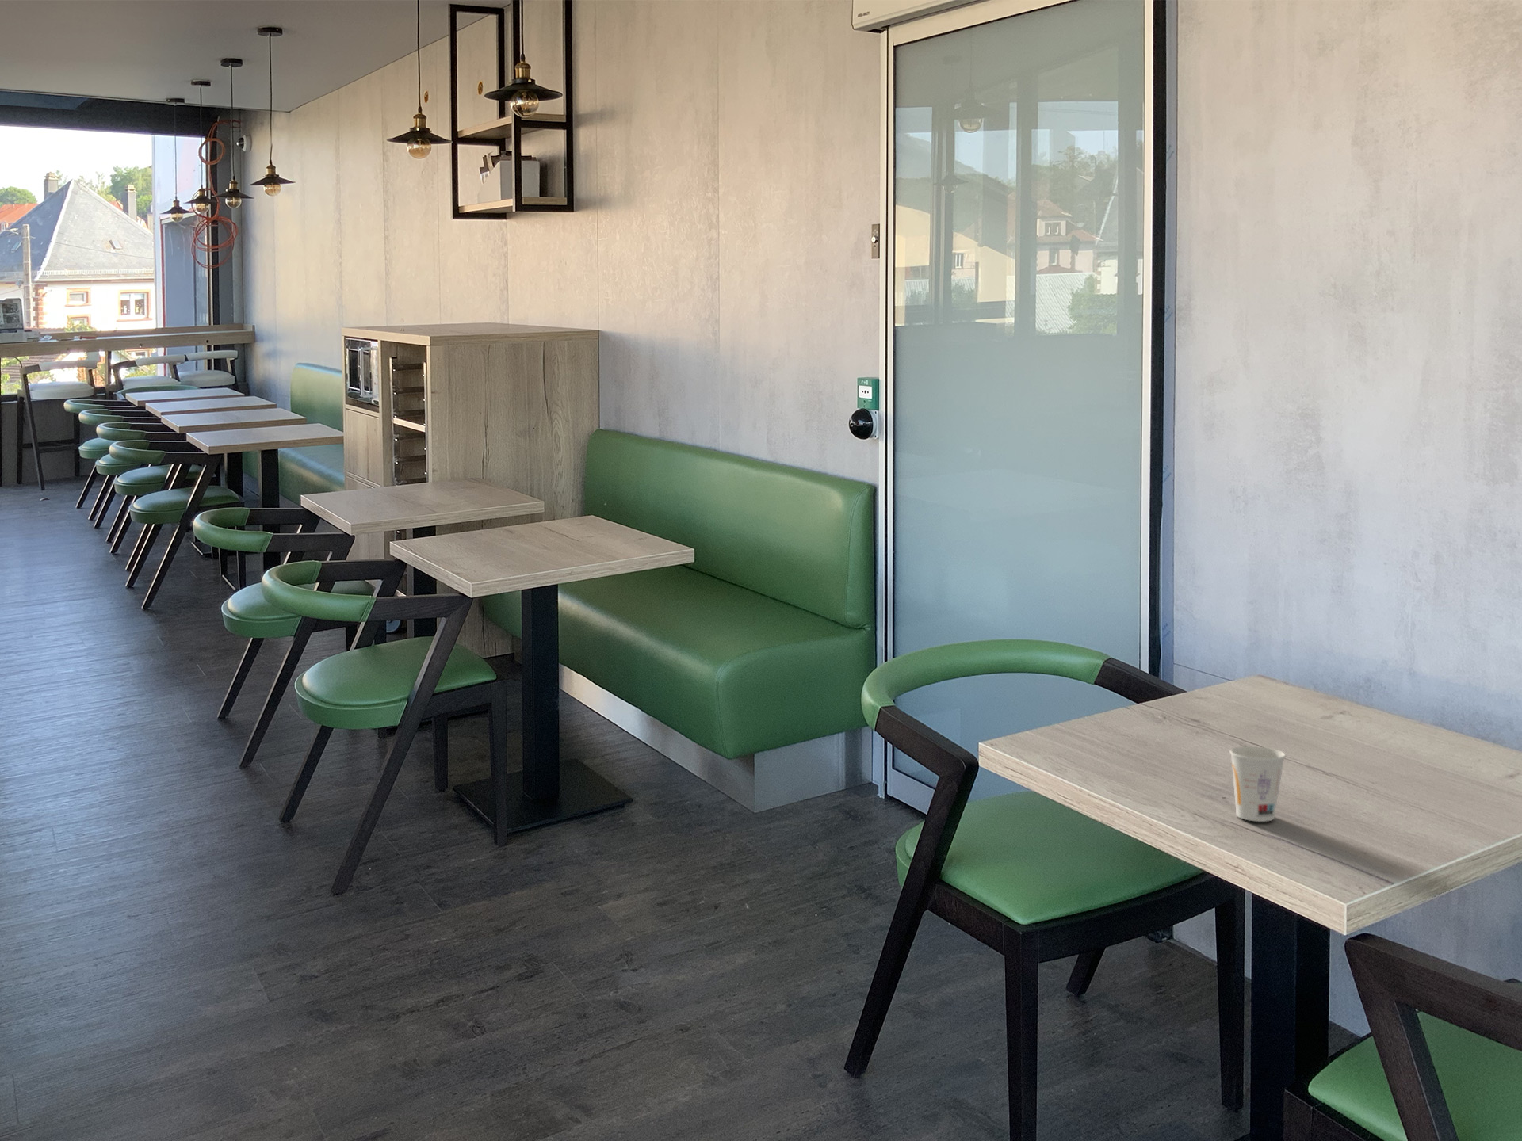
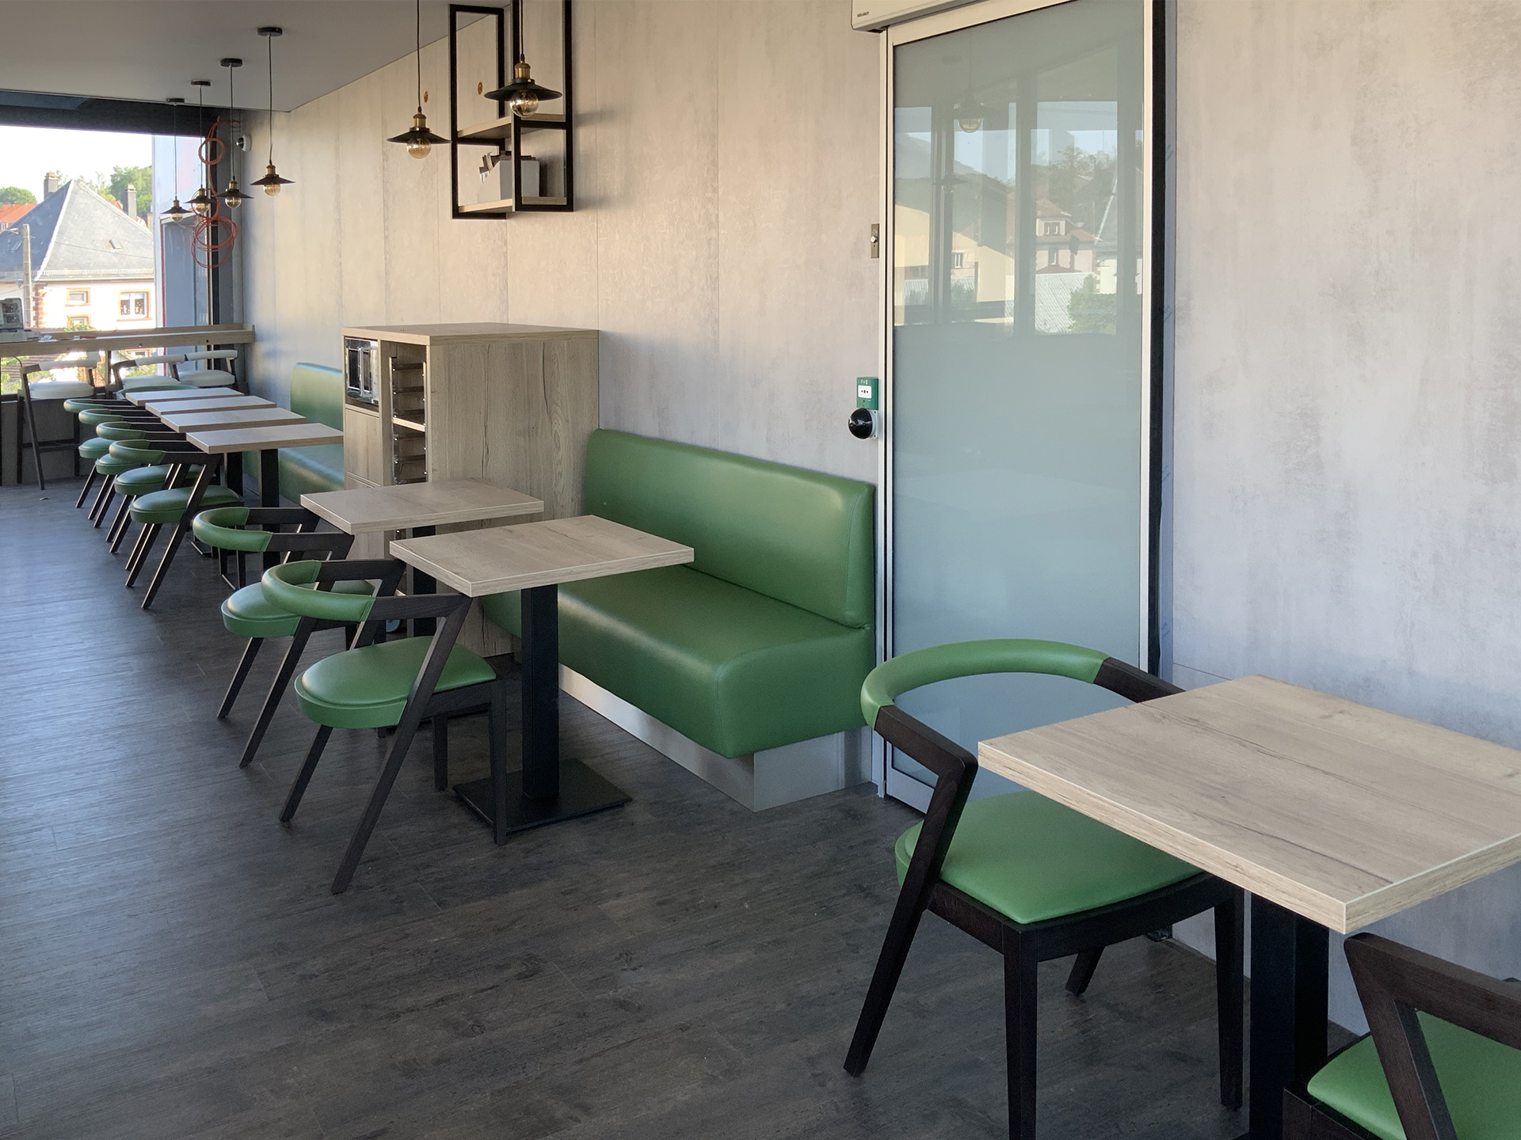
- cup (1256, 784)
